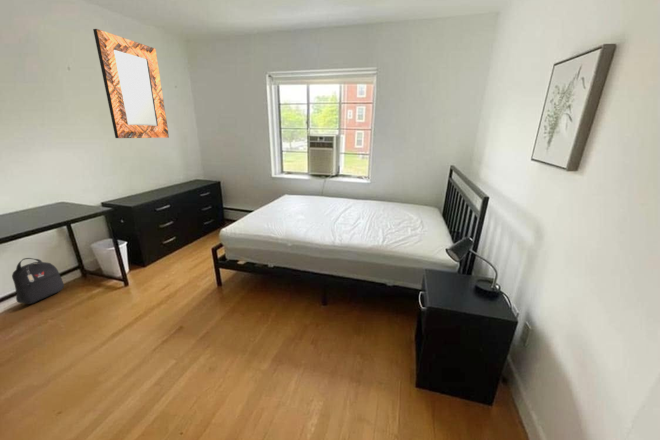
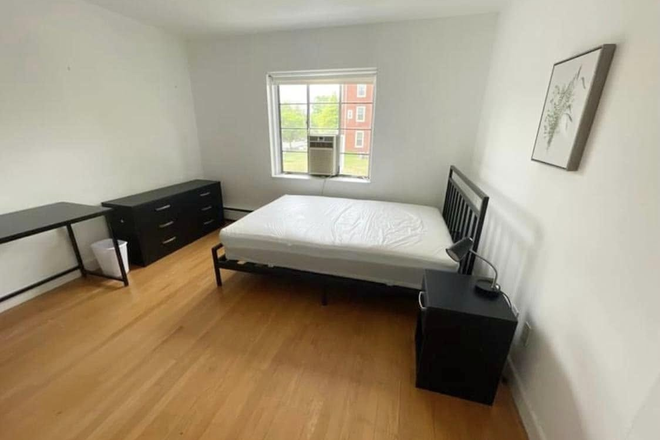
- home mirror (136, 91)
- backpack (36, 278)
